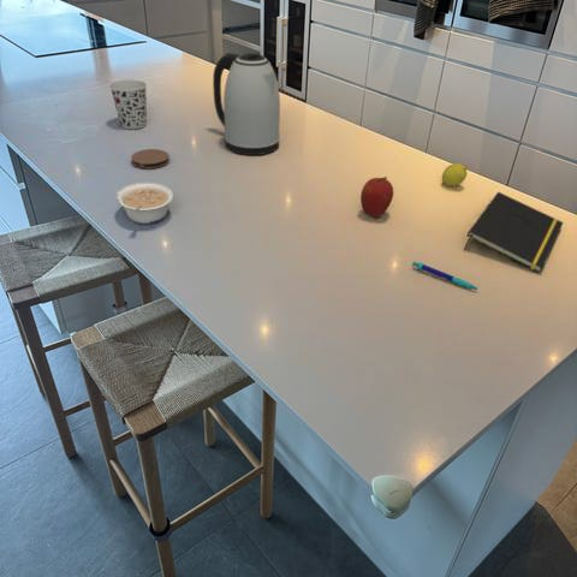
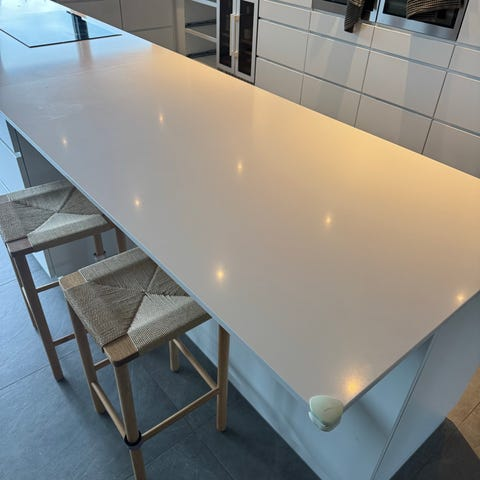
- cup (130, 105)
- notepad (517, 228)
- coaster (150, 159)
- legume (145, 203)
- kettle (243, 99)
- fruit (454, 174)
- fruit (376, 195)
- pen (445, 275)
